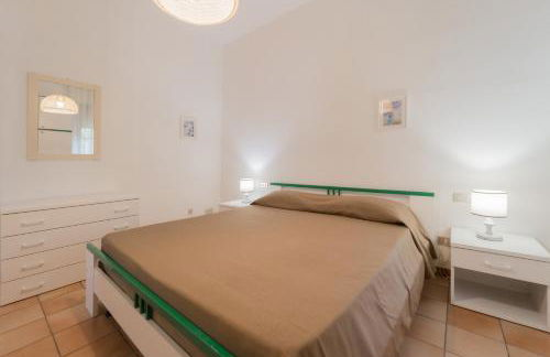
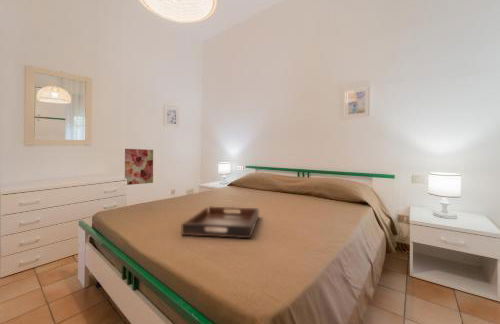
+ serving tray (225, 219)
+ wall art (139, 166)
